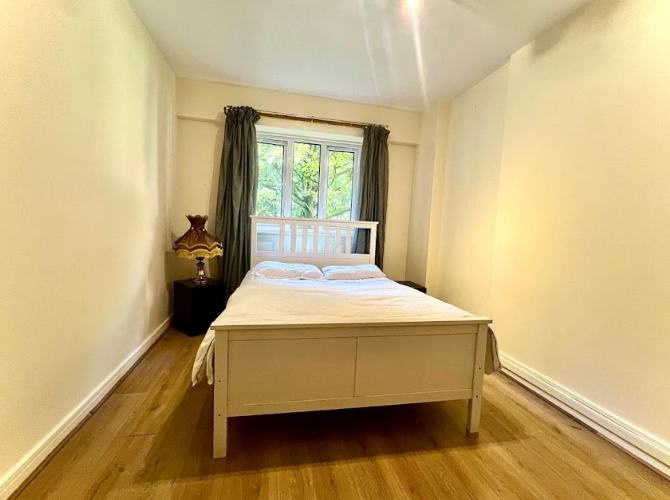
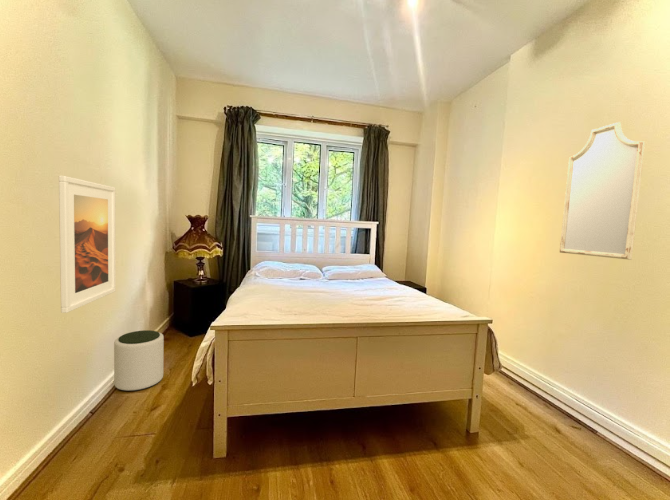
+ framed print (91, 242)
+ plant pot (139, 359)
+ home mirror (598, 191)
